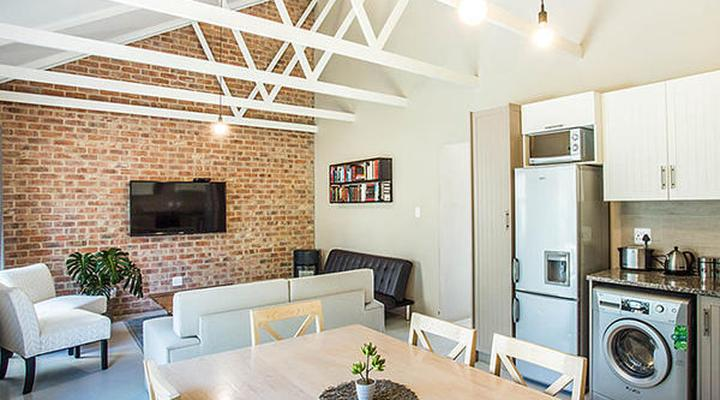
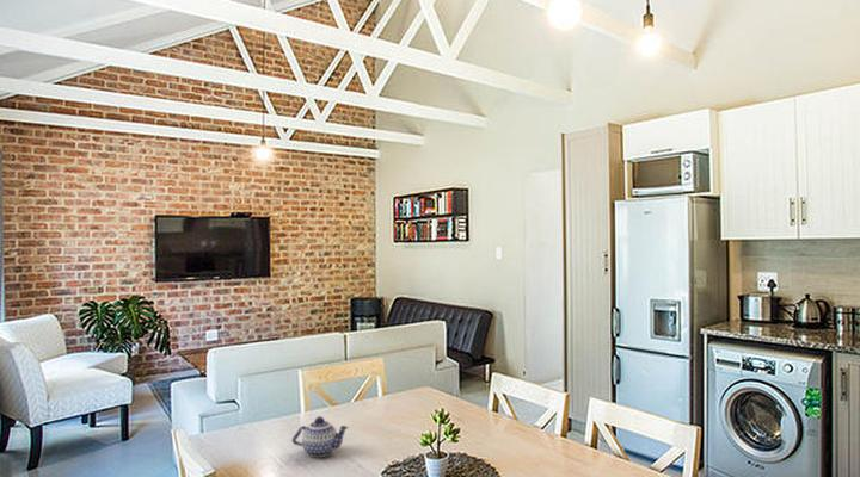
+ teapot (320, 434)
